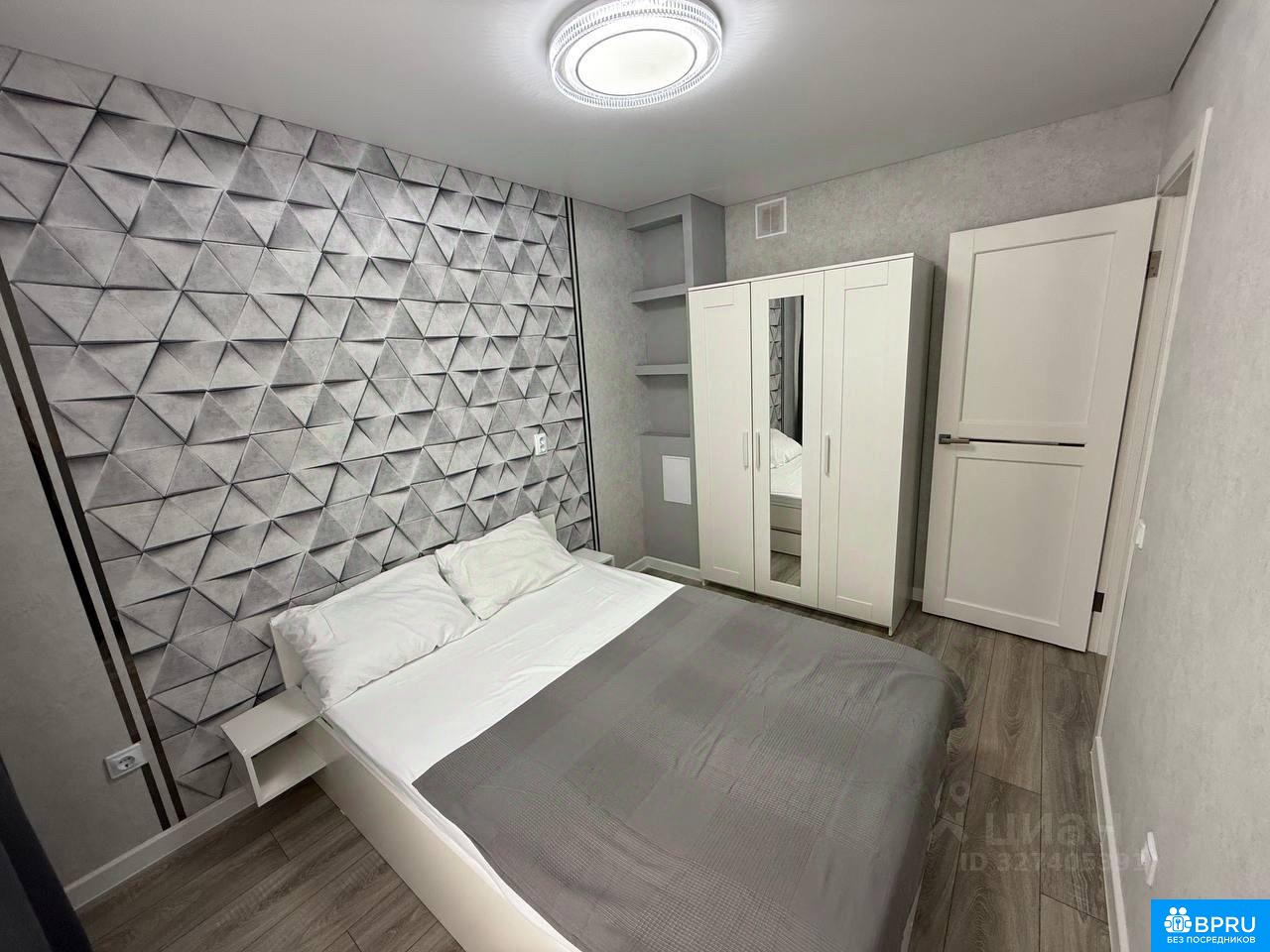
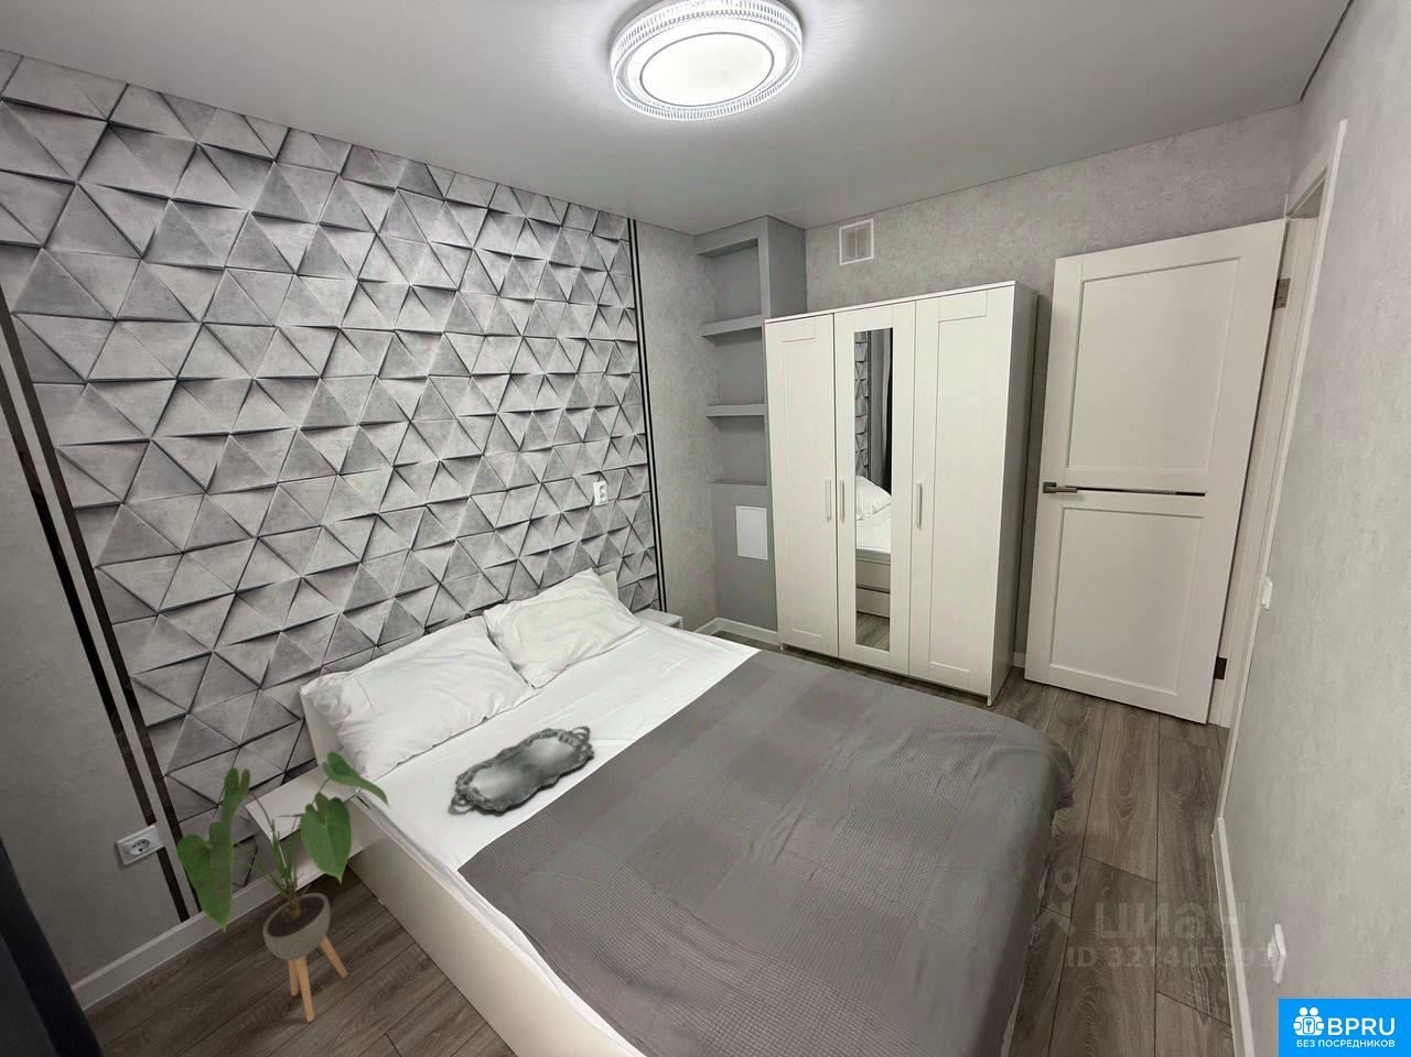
+ house plant (304, 888)
+ serving tray (527, 765)
